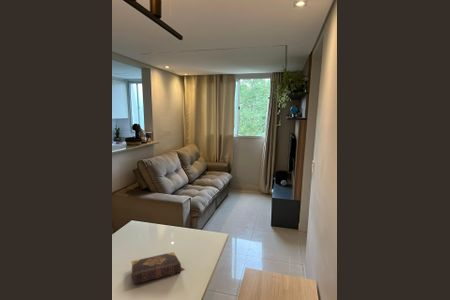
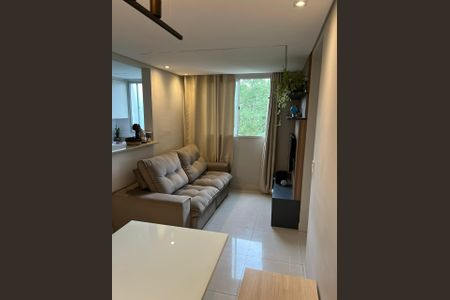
- book (159, 265)
